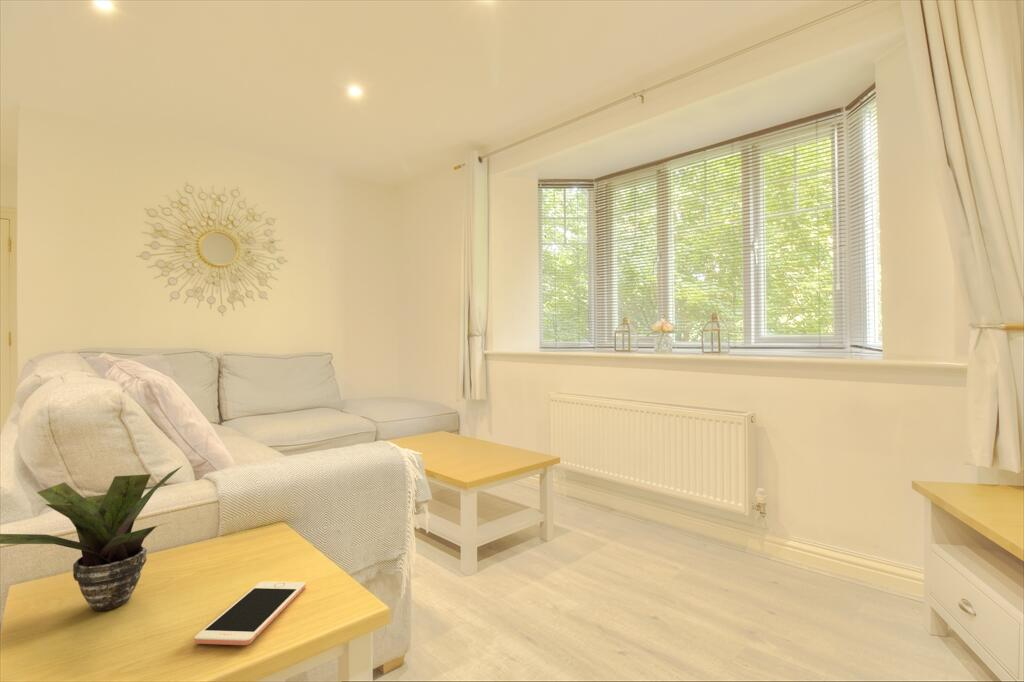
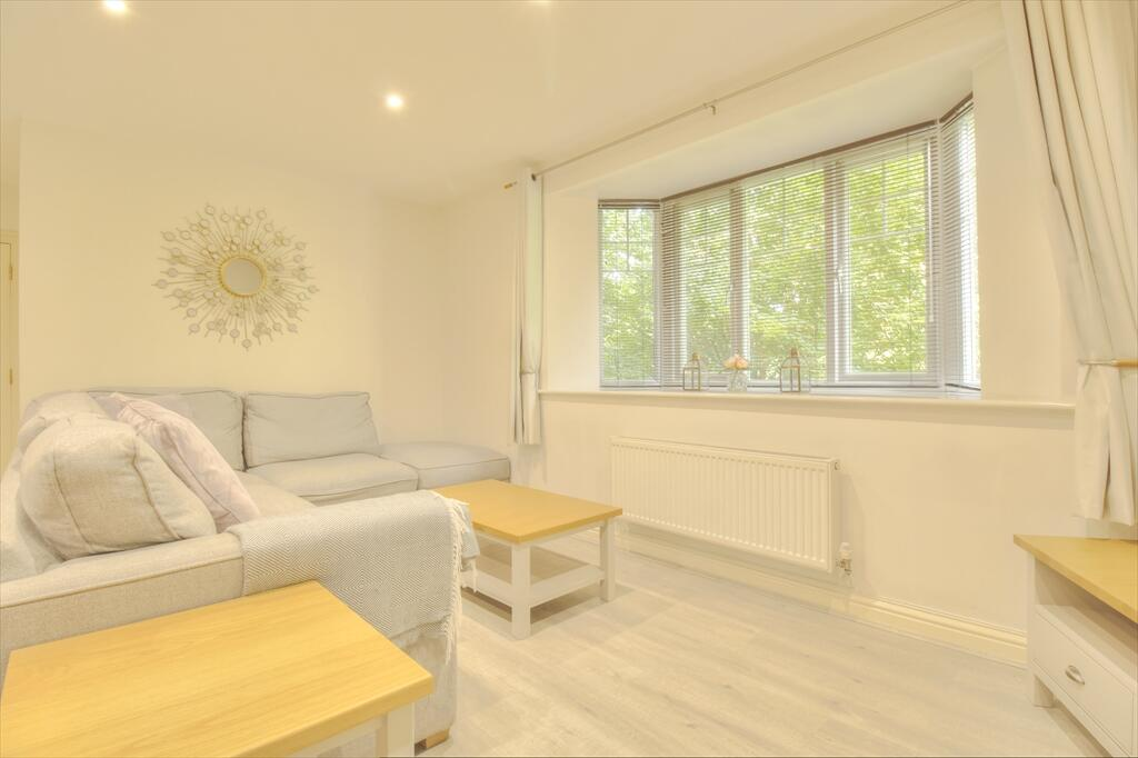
- cell phone (255, 609)
- potted plant (112, 537)
